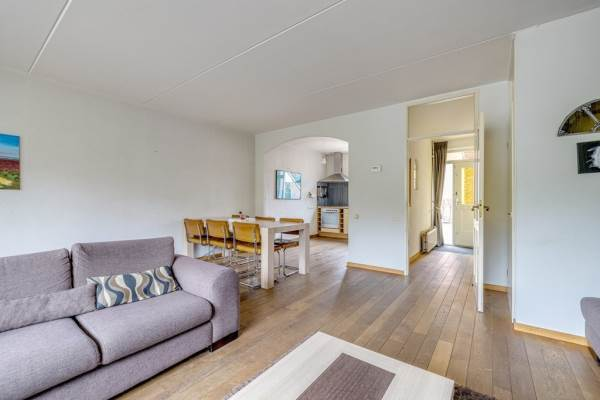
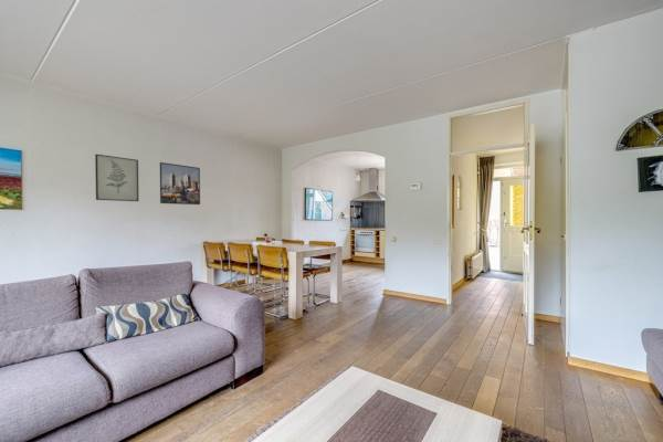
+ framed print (180, 185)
+ wall art (117, 179)
